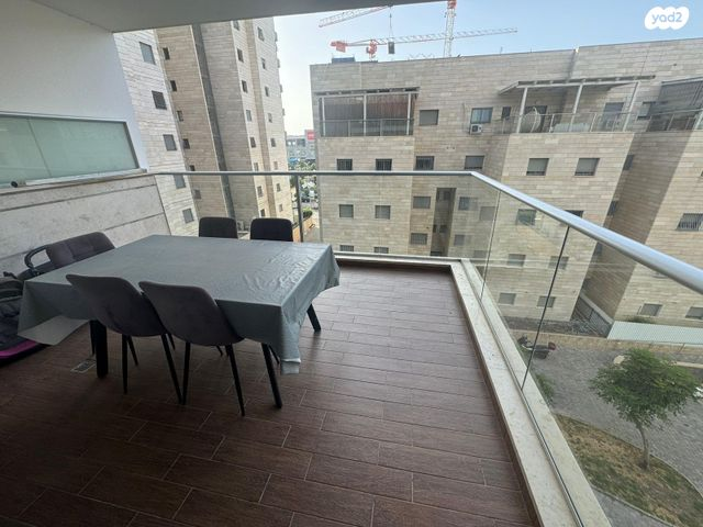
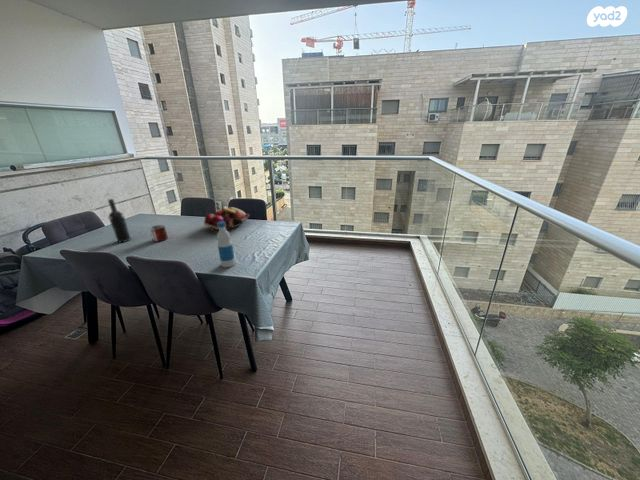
+ wine bottle (117, 220)
+ fruit basket (227, 217)
+ mug (157, 233)
+ bottle (224, 244)
